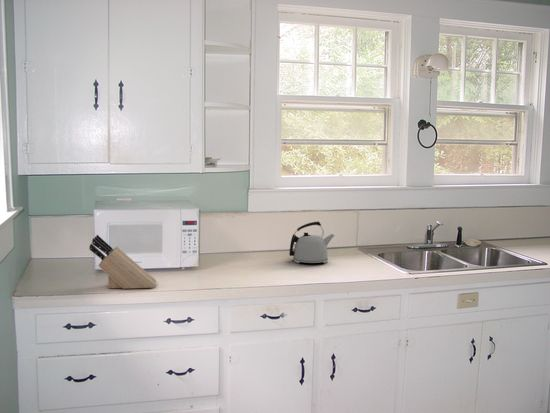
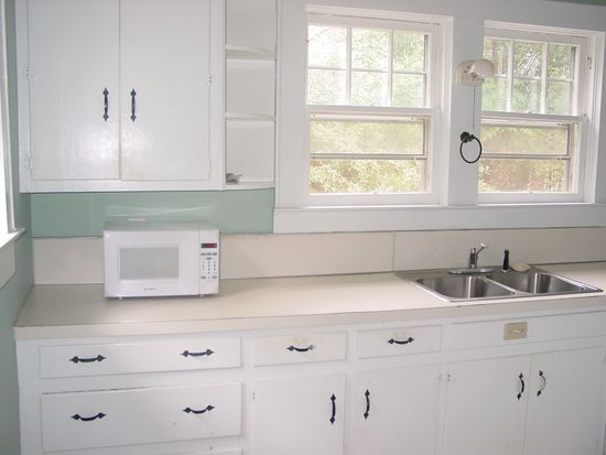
- kettle (311, 241)
- knife block (122, 261)
